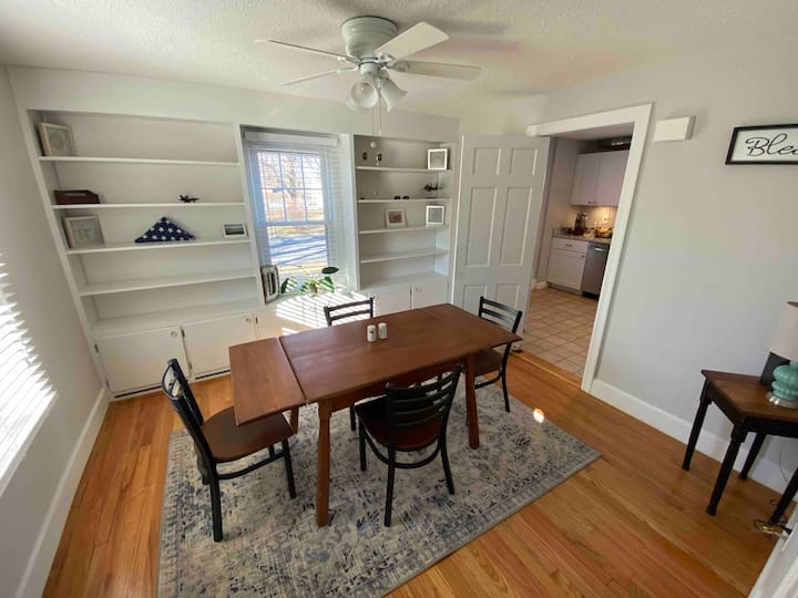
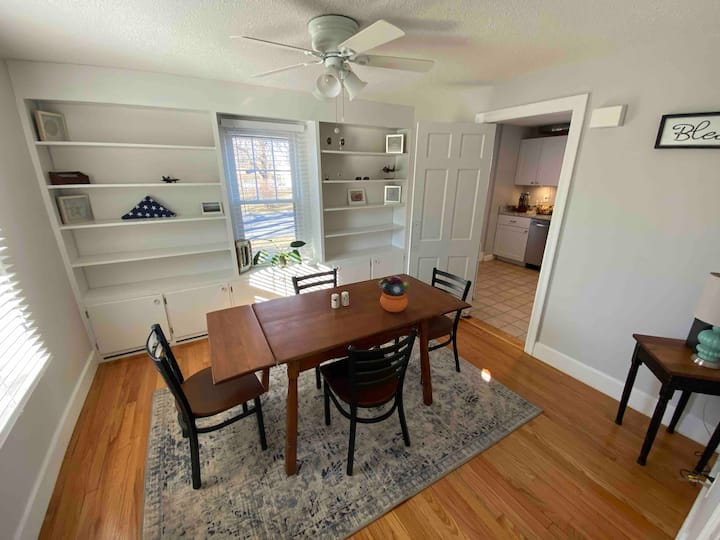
+ flower arrangement (393, 291)
